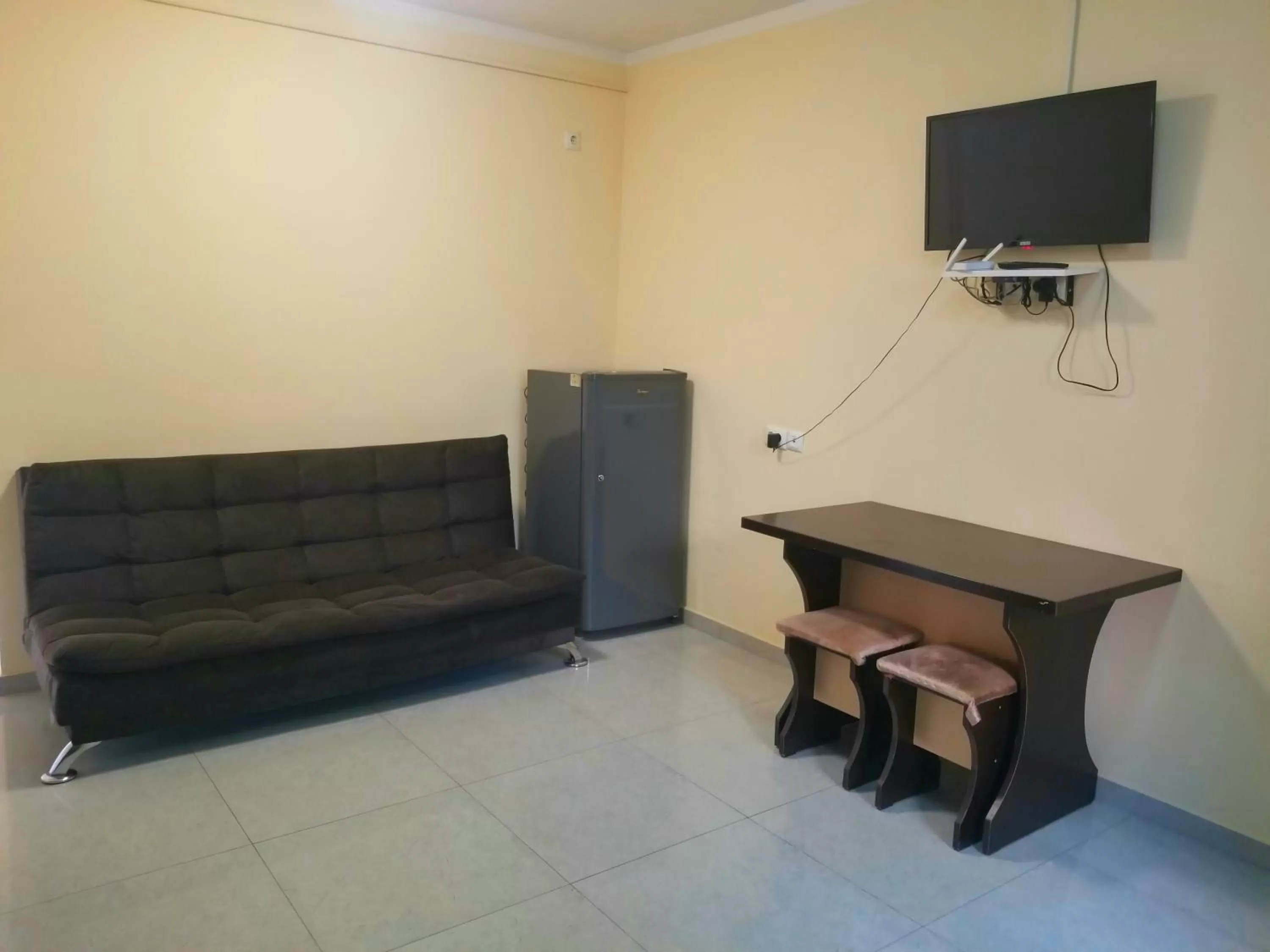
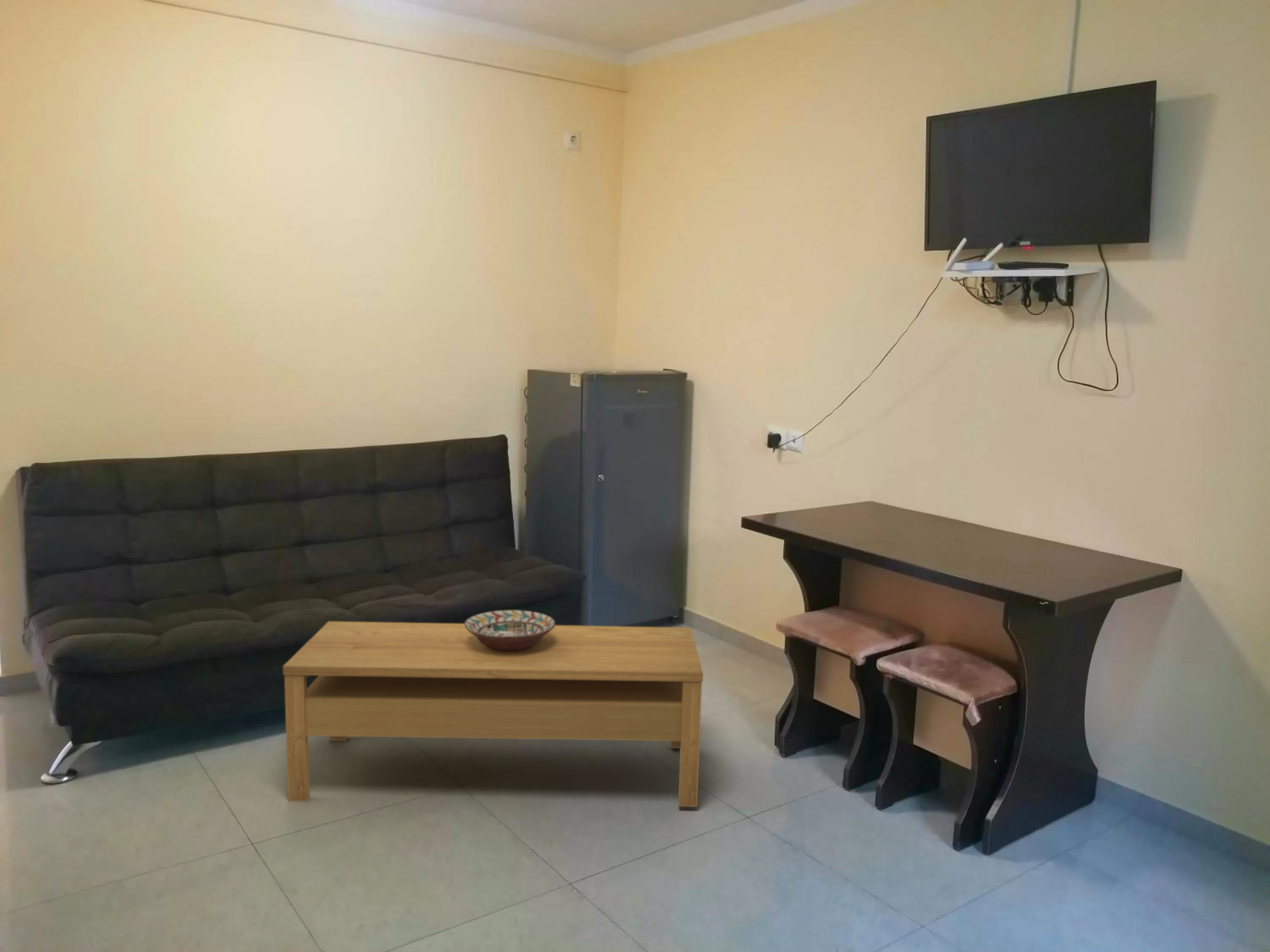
+ decorative bowl (510, 633)
+ coffee table (502, 709)
